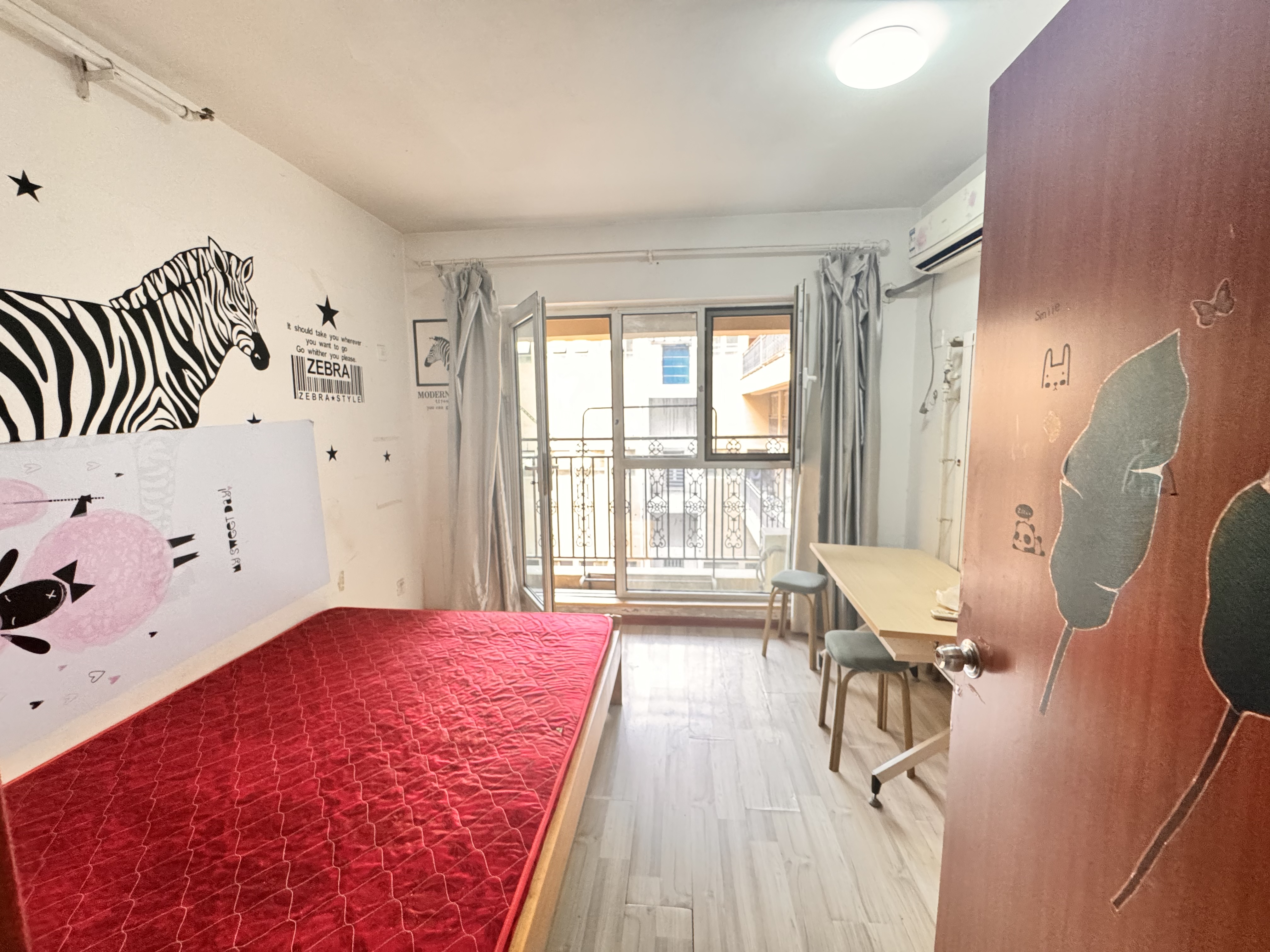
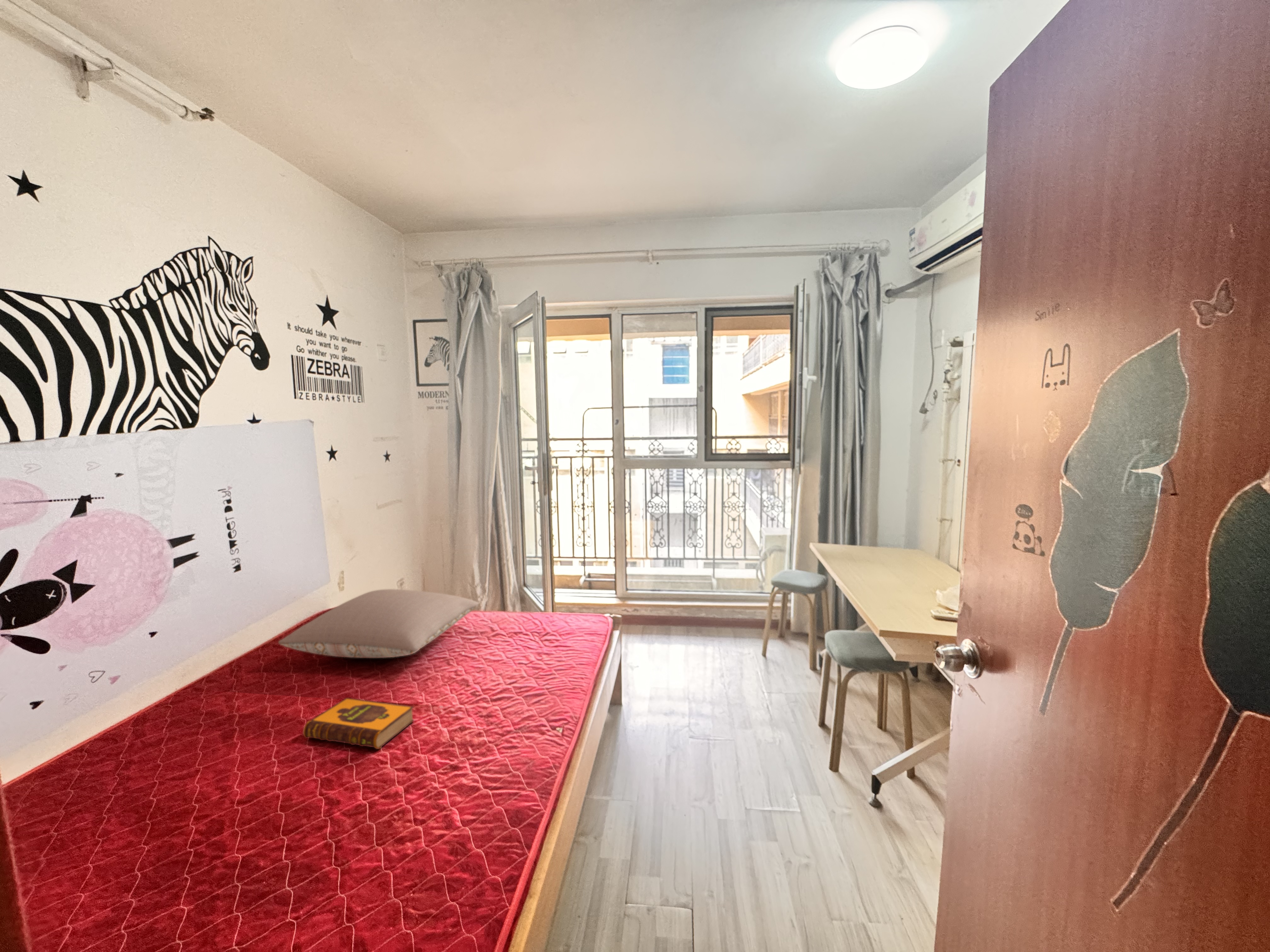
+ pillow (389, 621)
+ hardback book (360, 723)
